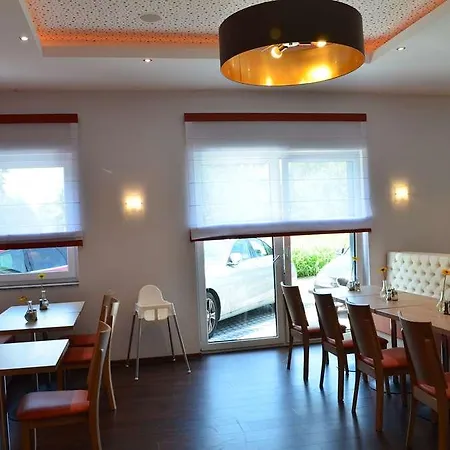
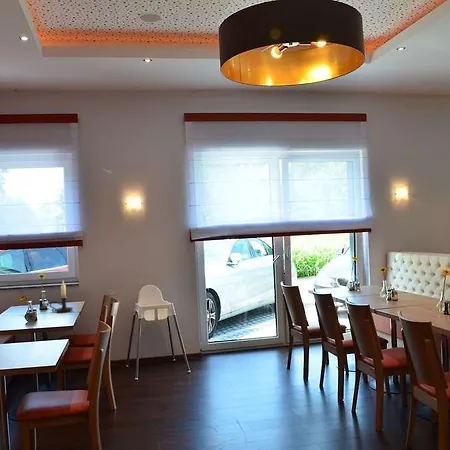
+ candle holder (61, 295)
